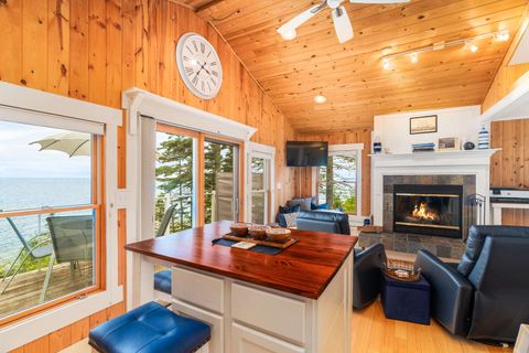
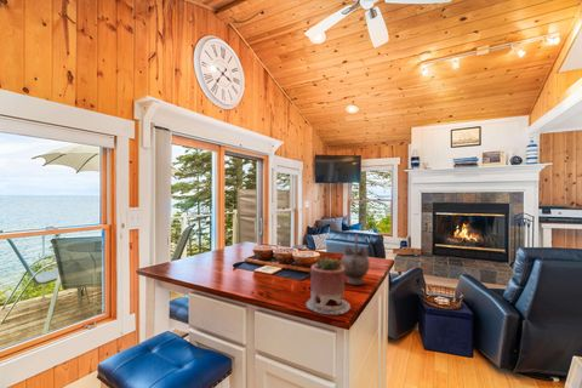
+ succulent planter (327, 280)
+ teapot (354, 258)
